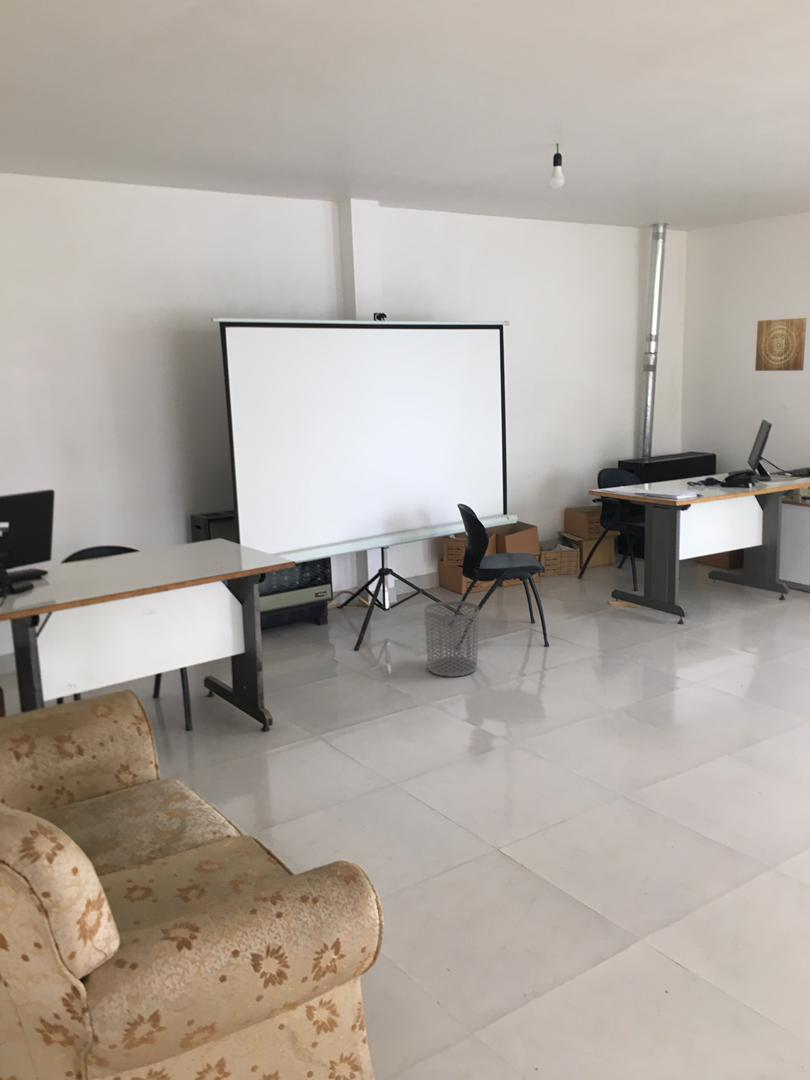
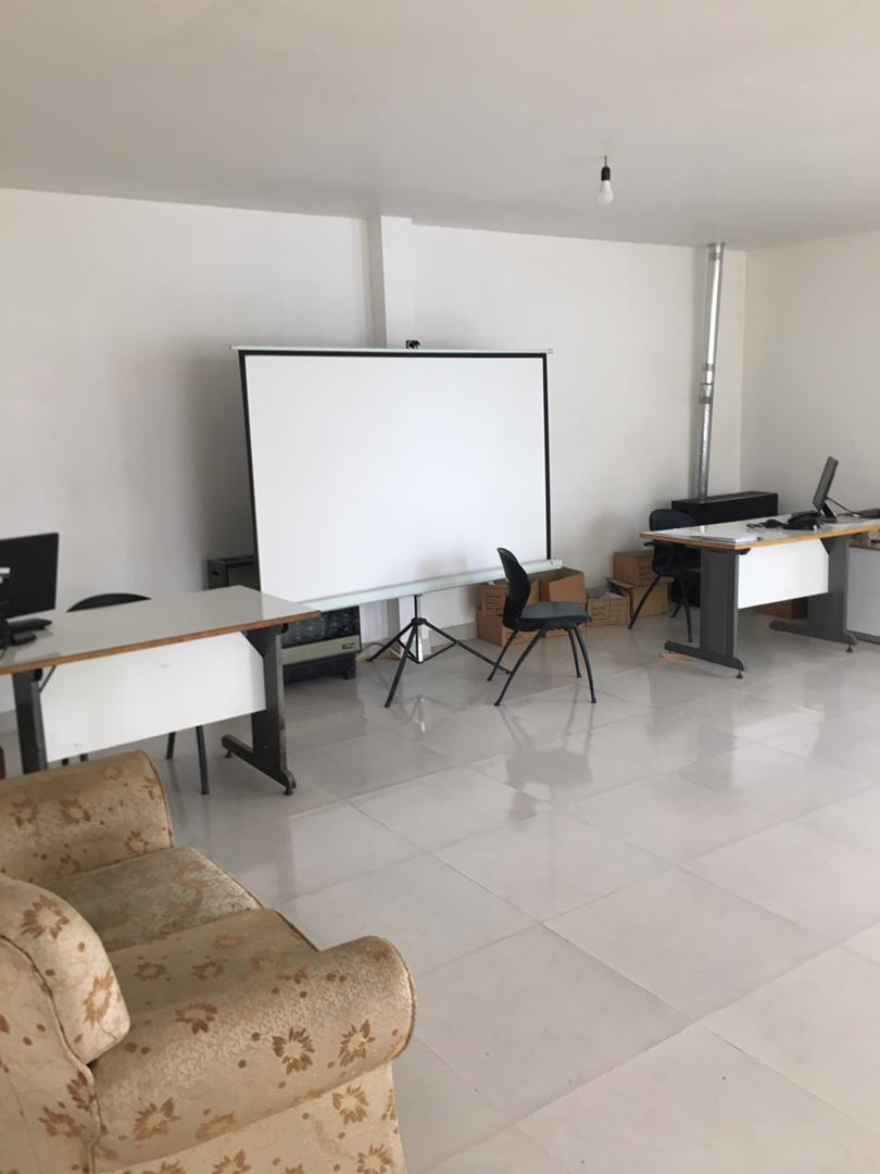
- waste bin (451, 639)
- wall art (780, 345)
